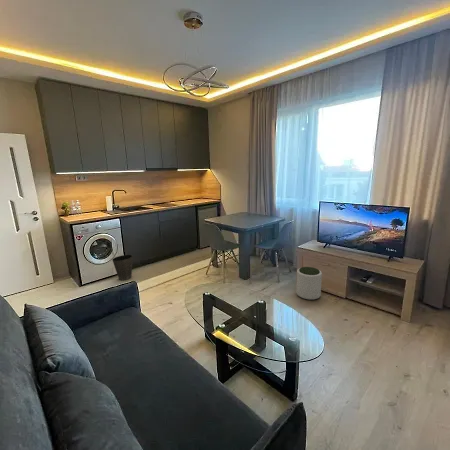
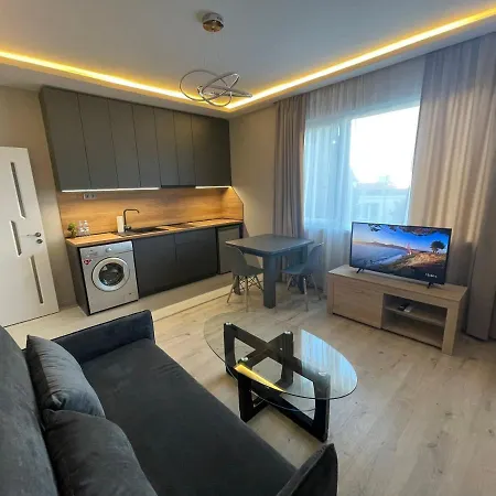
- waste basket (123, 267)
- plant pot (308, 282)
